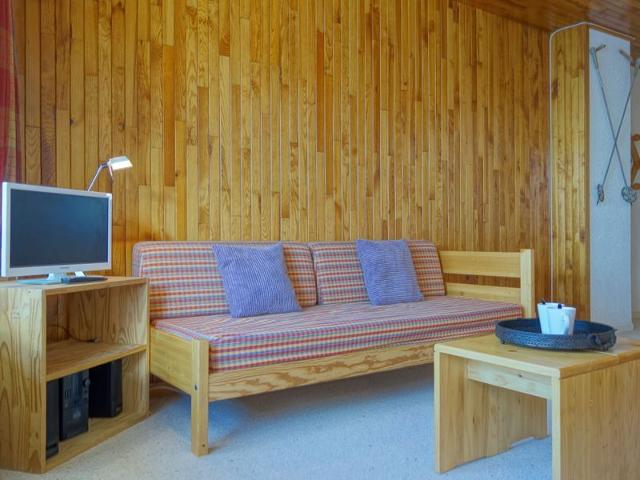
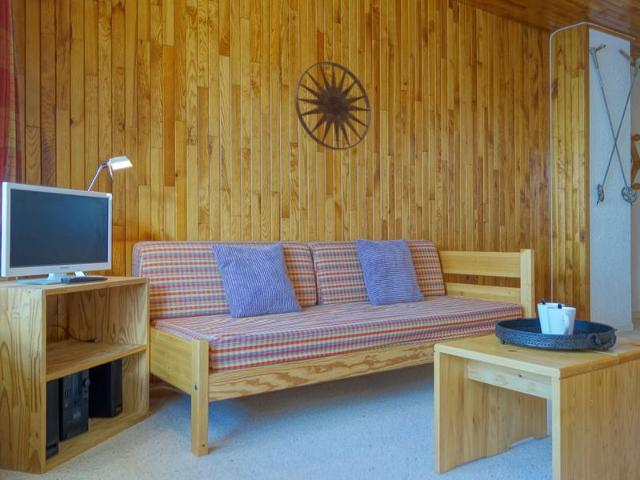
+ wall art (334, 106)
